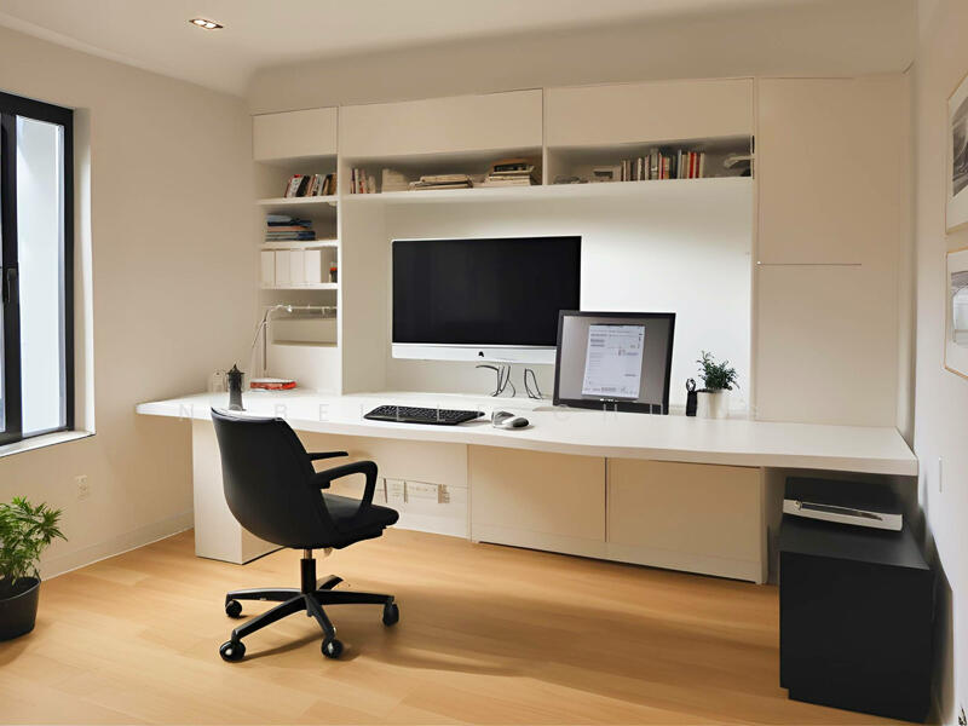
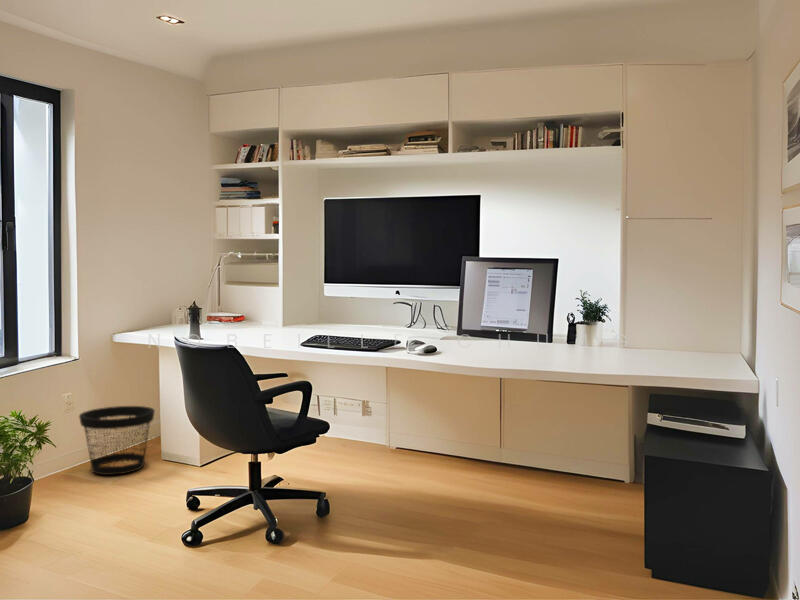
+ wastebasket (118, 439)
